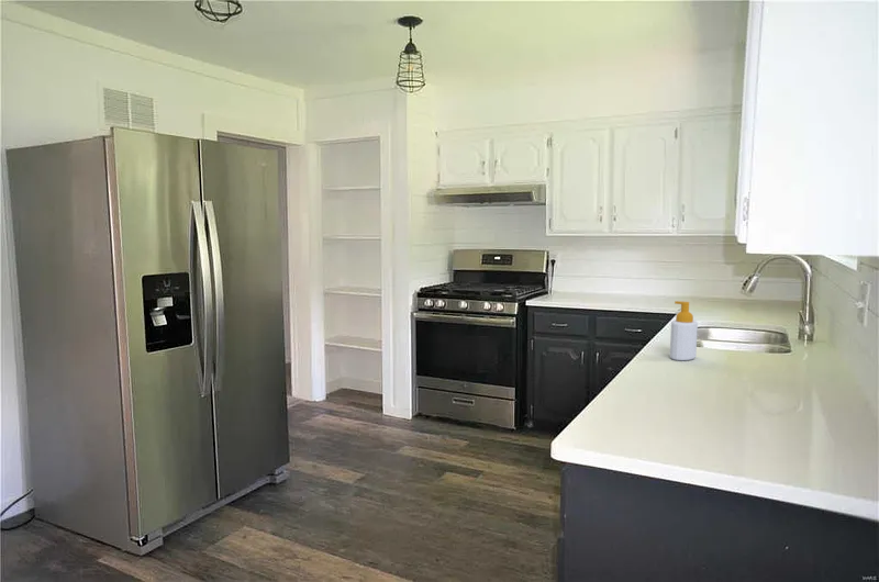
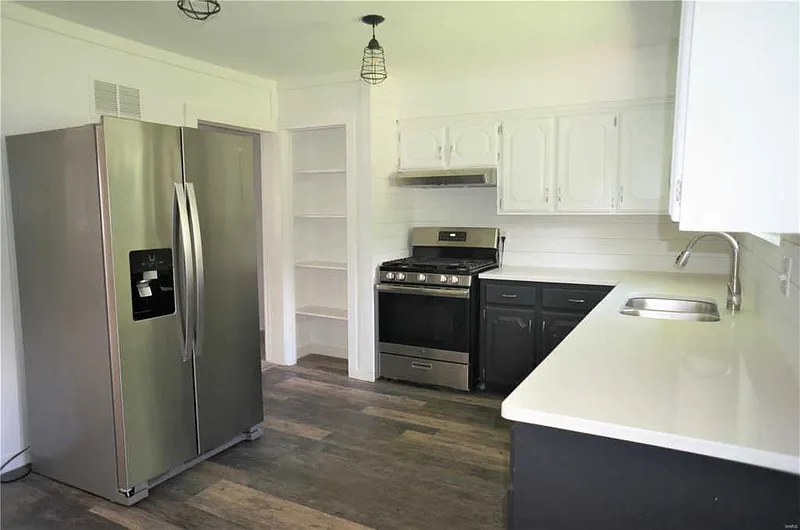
- soap bottle (683, 329)
